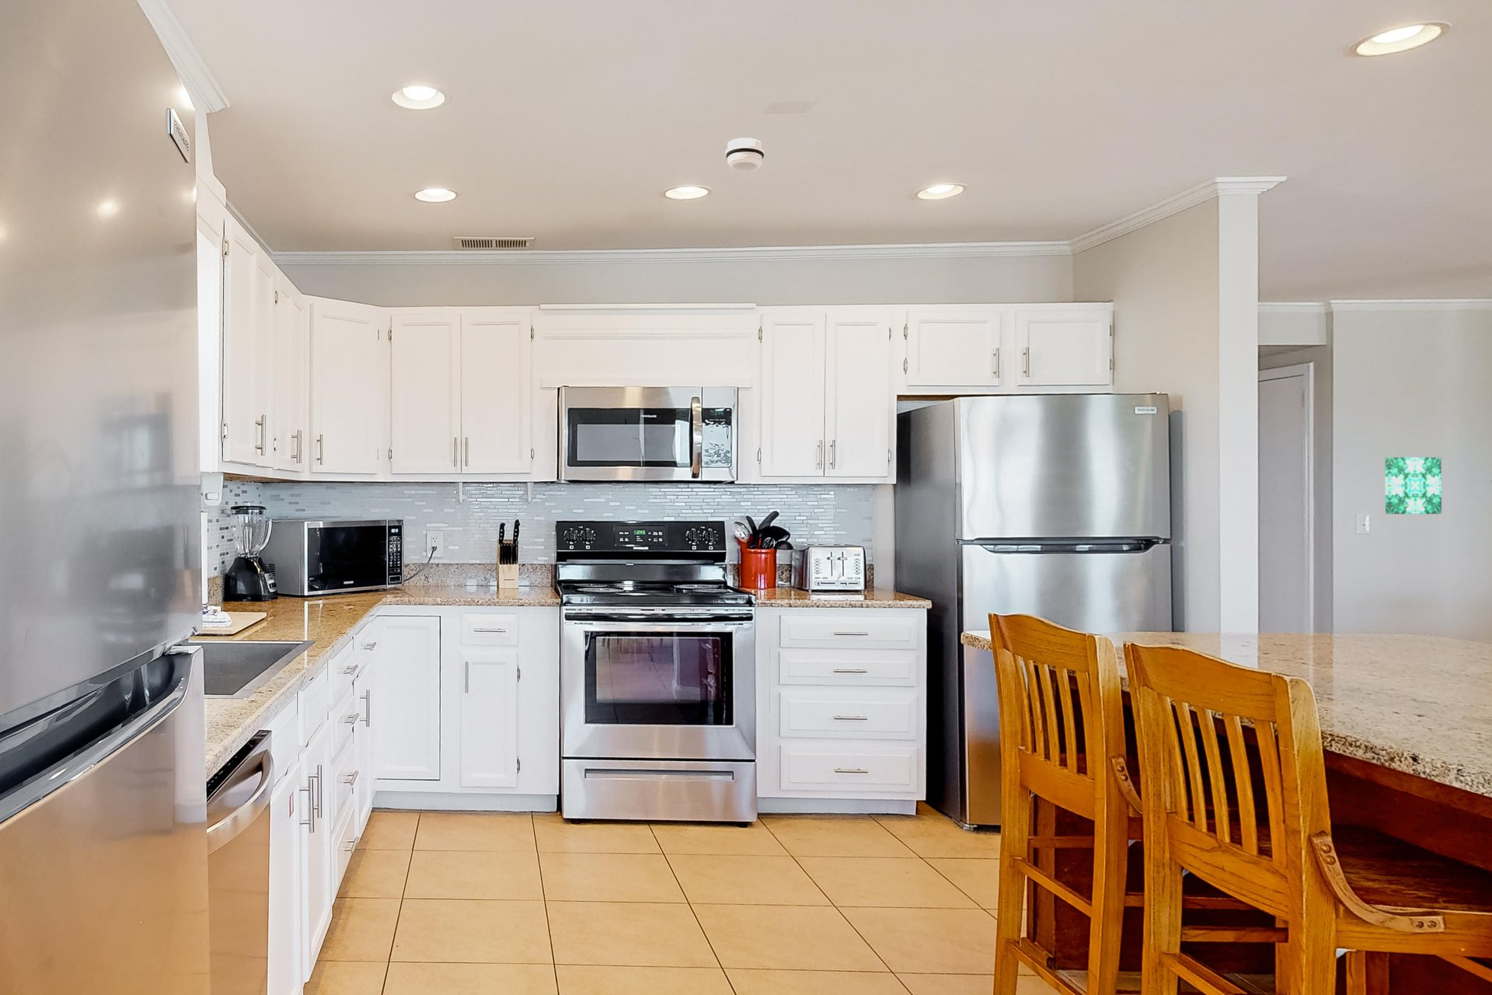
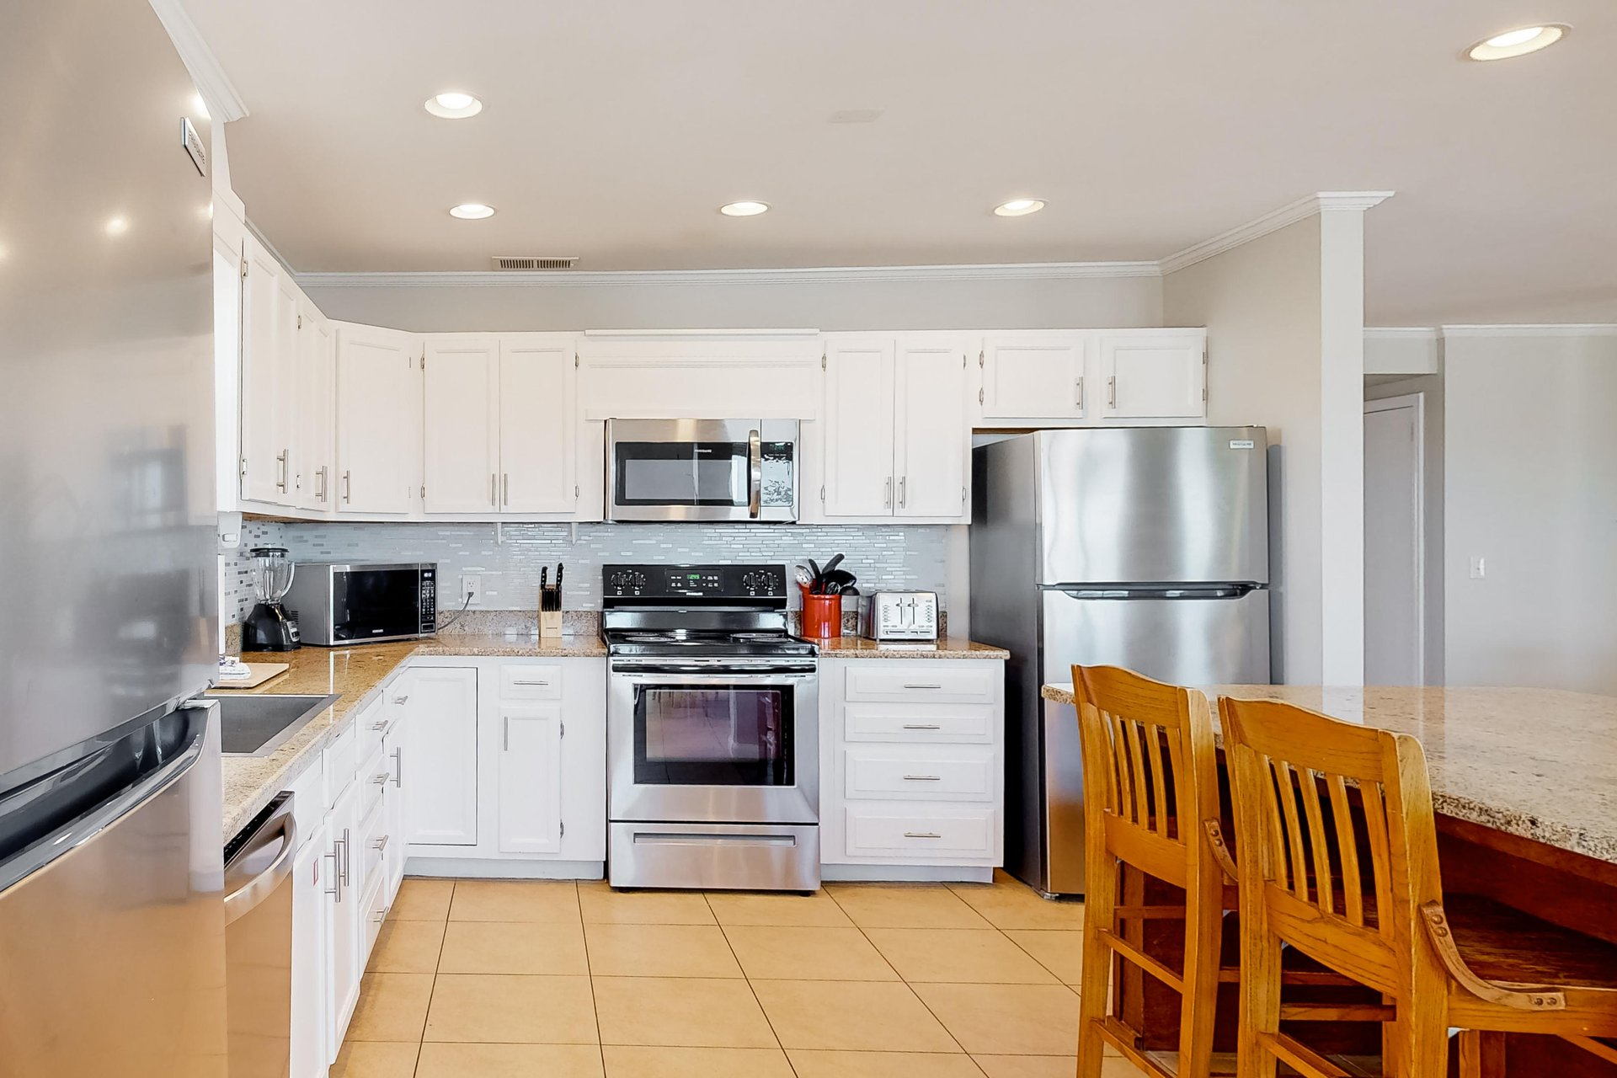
- wall art (1413, 485)
- smoke detector (745, 154)
